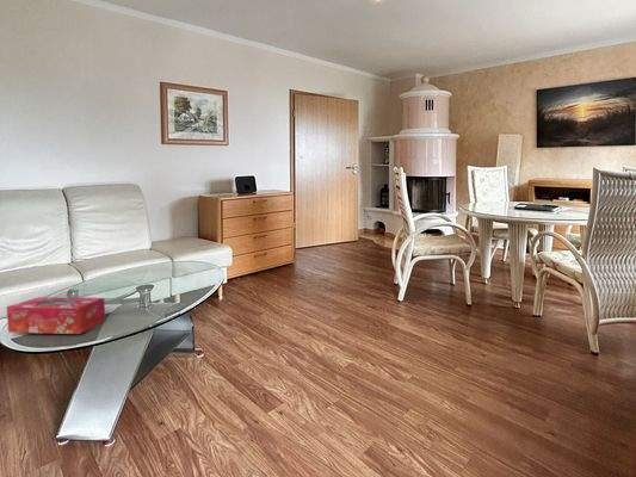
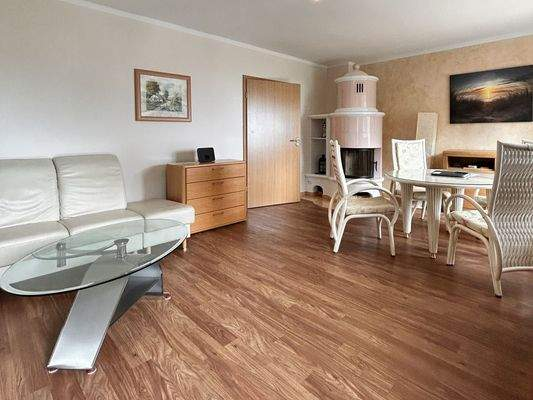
- tissue box (57, 314)
